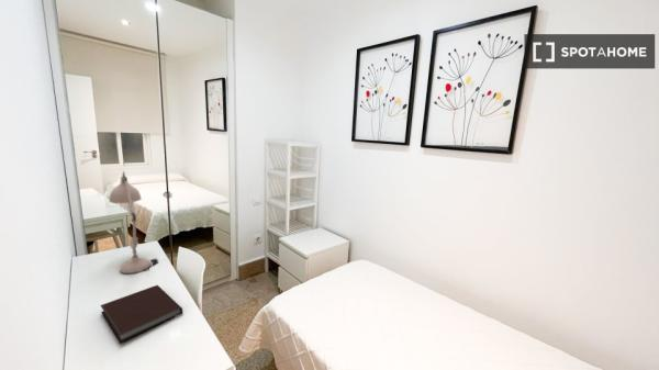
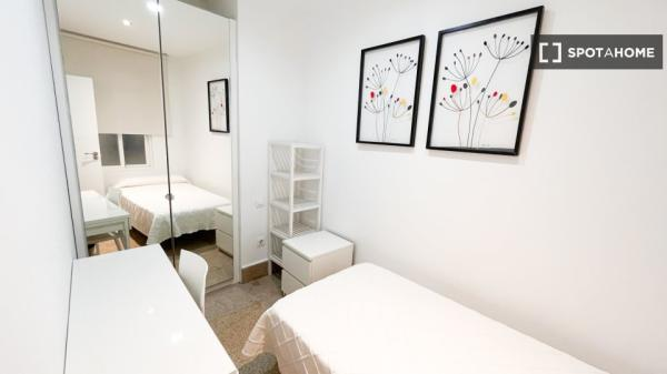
- notebook (142, 310)
- desk lamp (133, 217)
